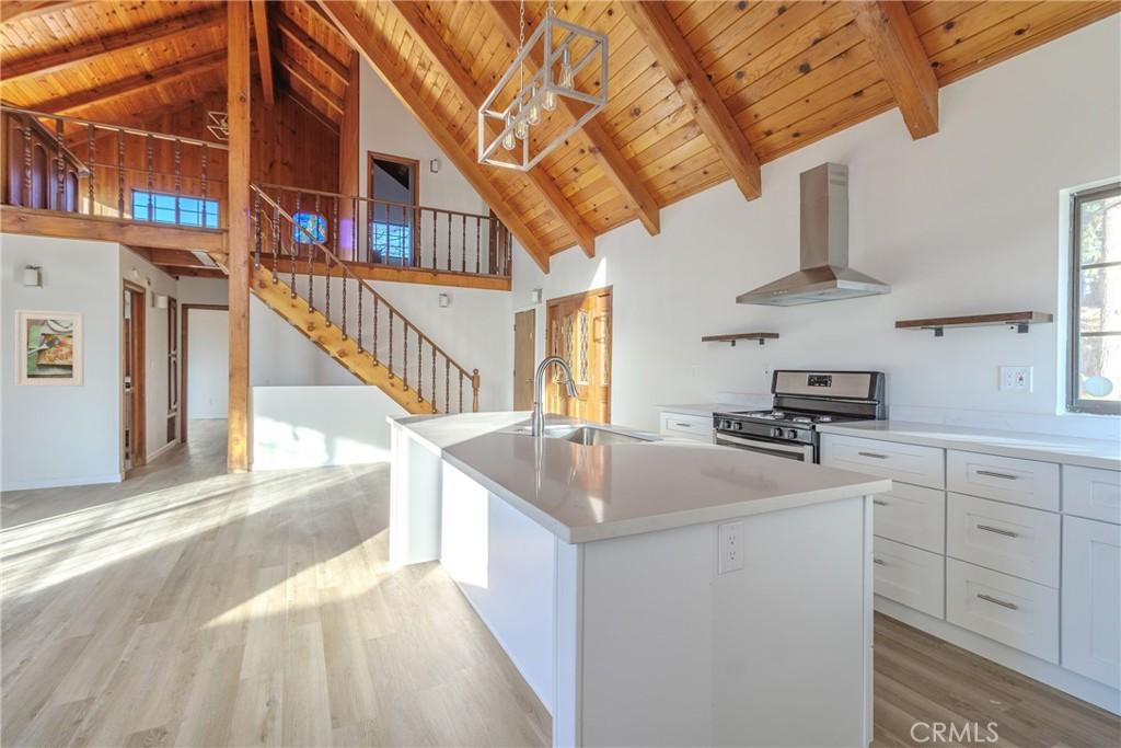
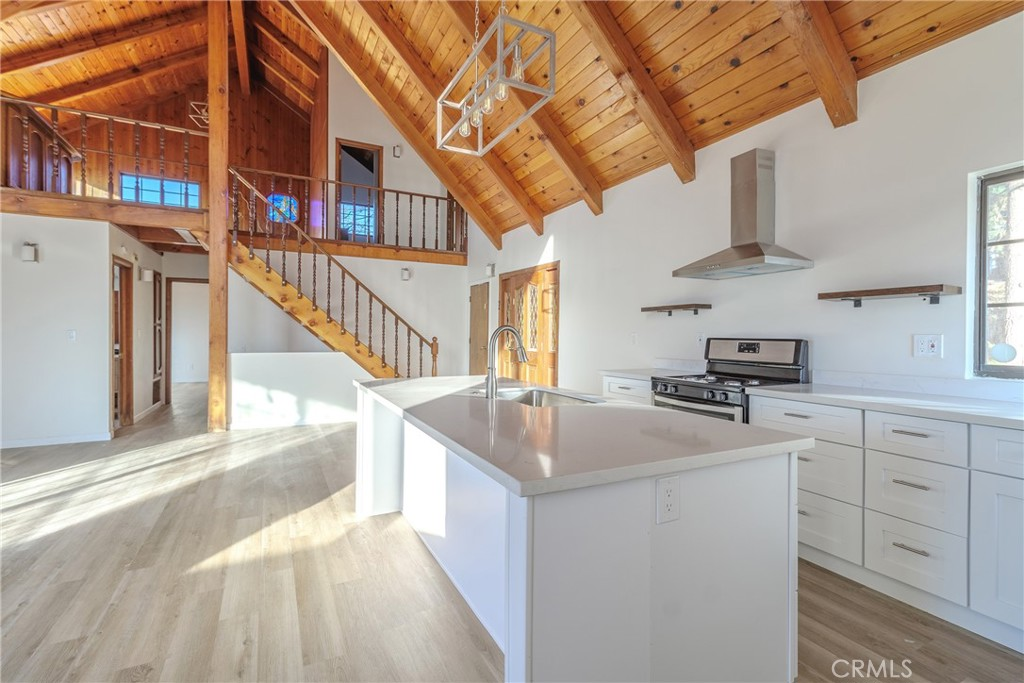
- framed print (50, 348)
